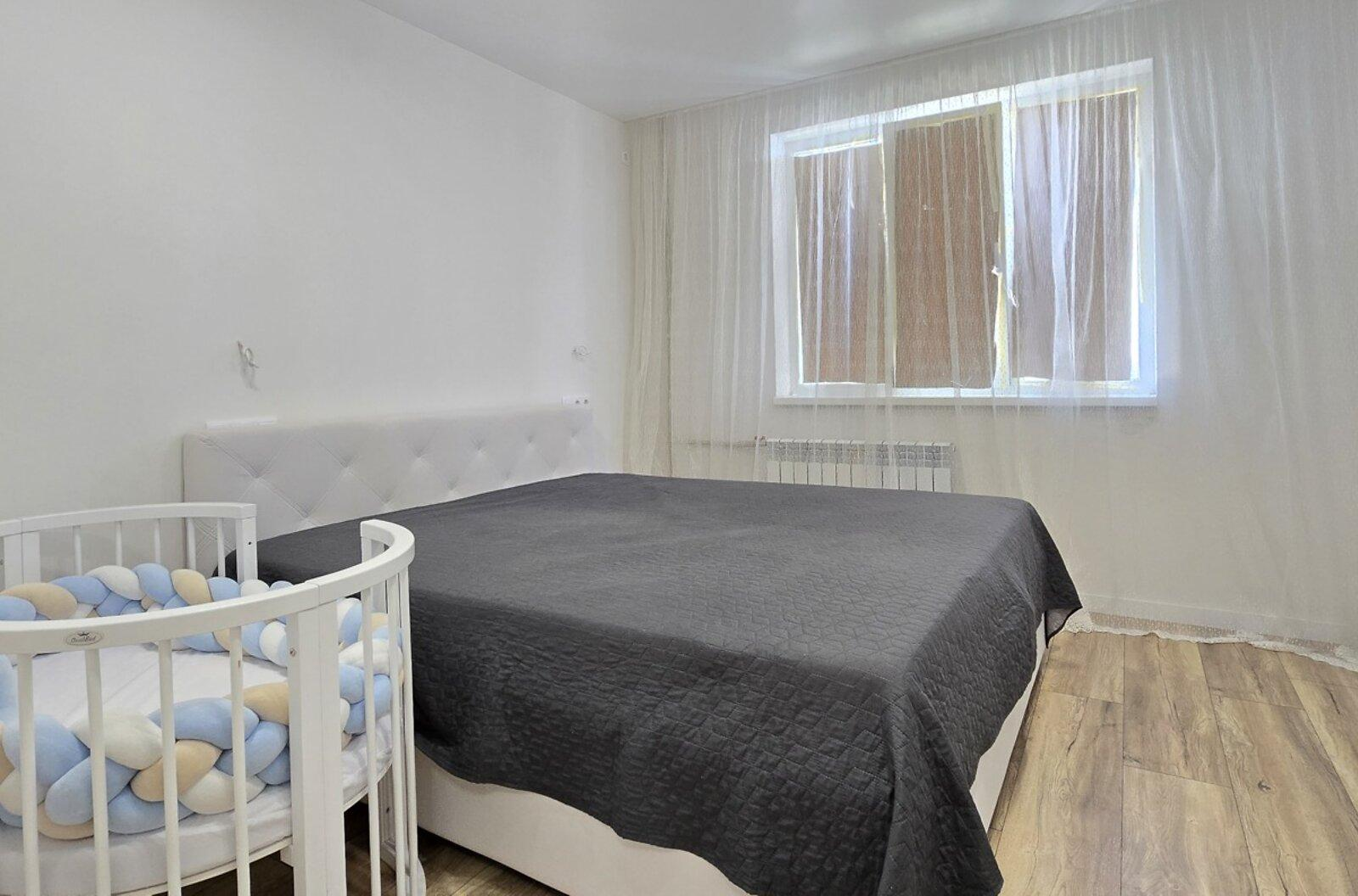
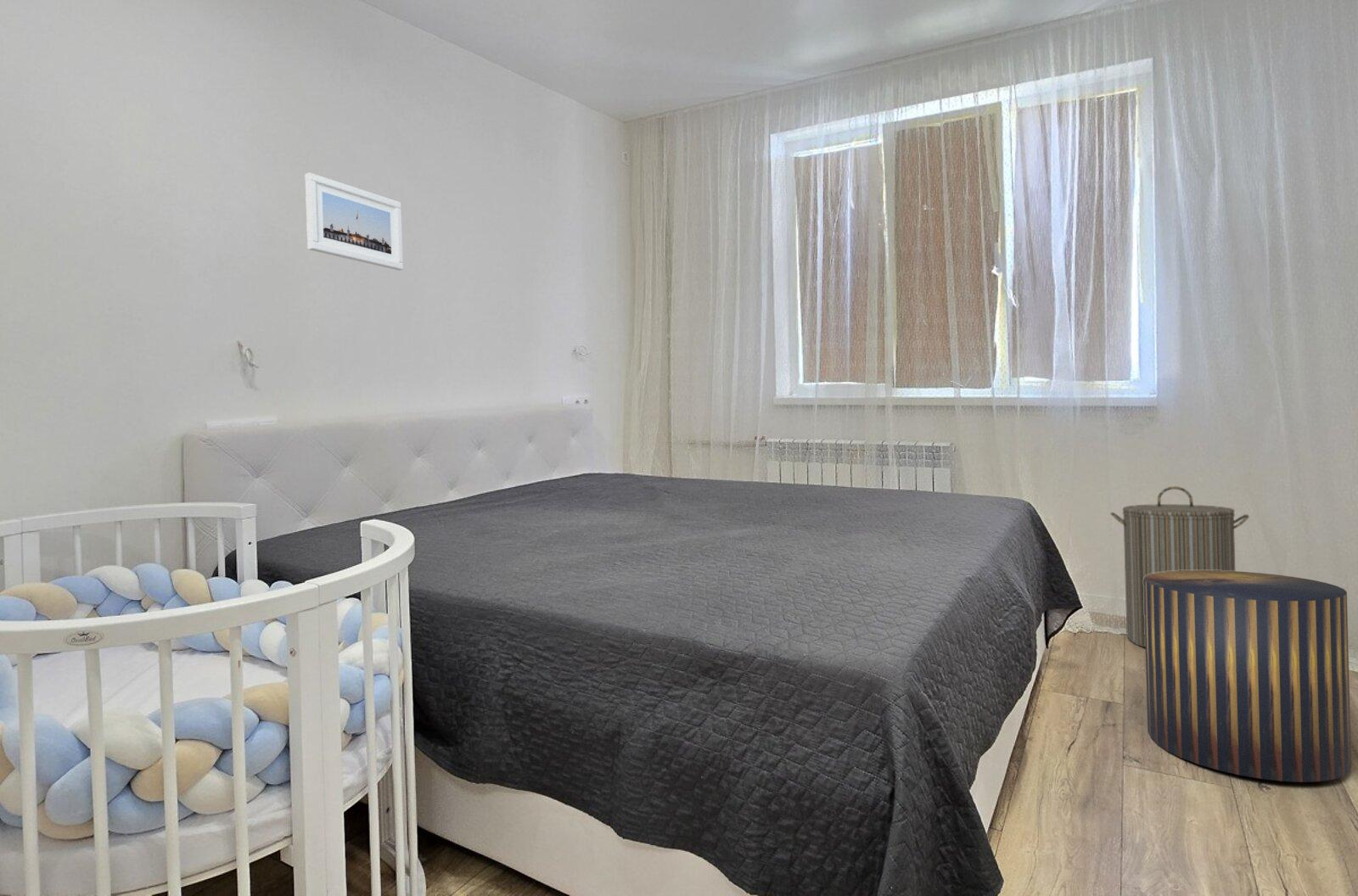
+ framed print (356, 224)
+ stool (1240, 664)
+ laundry hamper (1178, 564)
